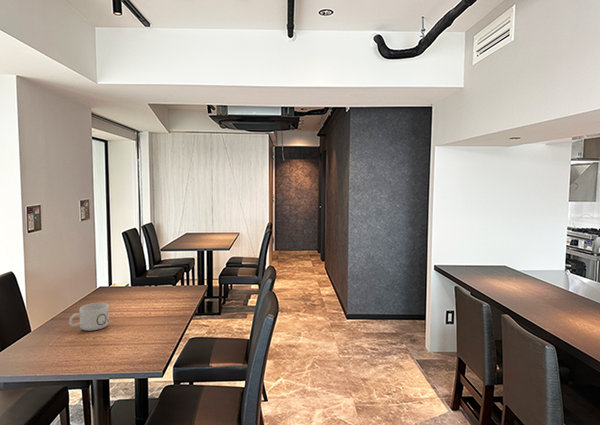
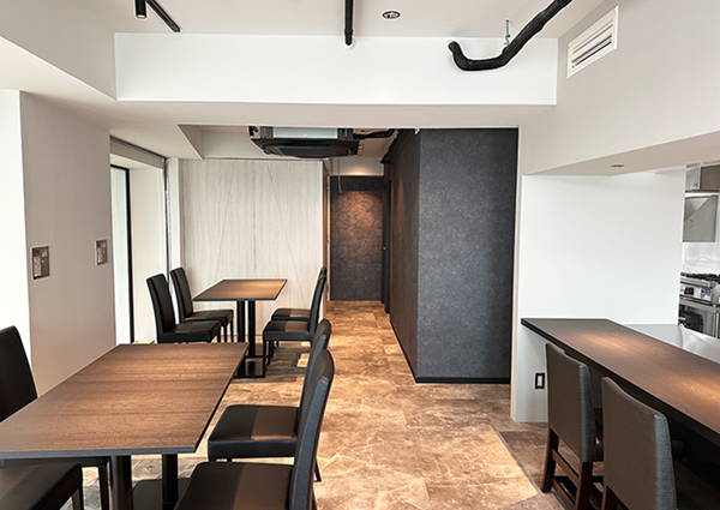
- mug (89, 317)
